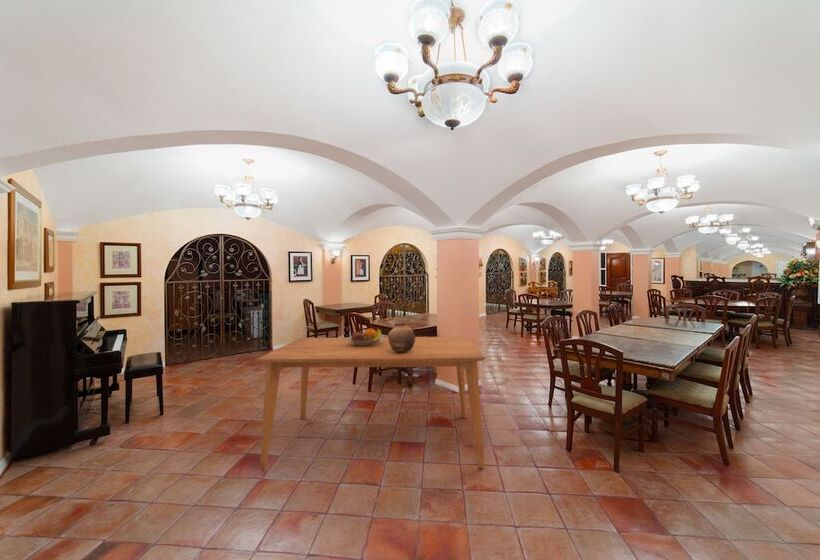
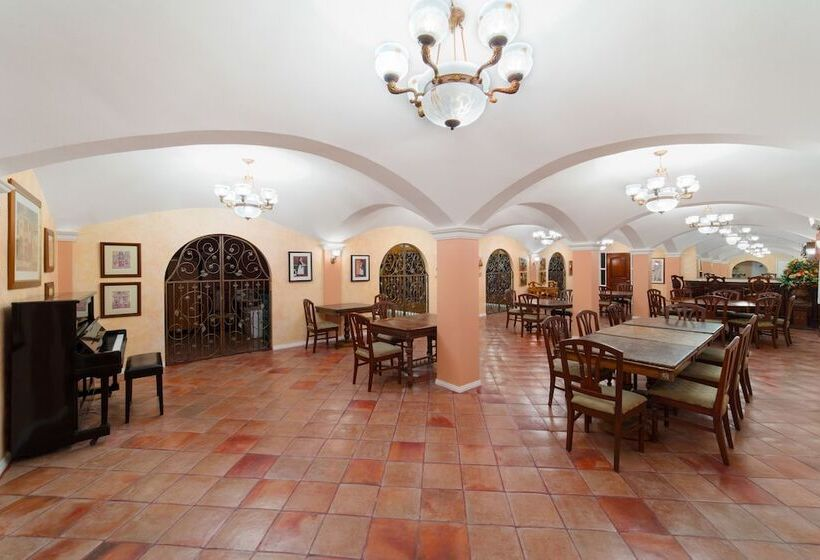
- fruit bowl (365, 336)
- dining table (378, 366)
- pottery (401, 336)
